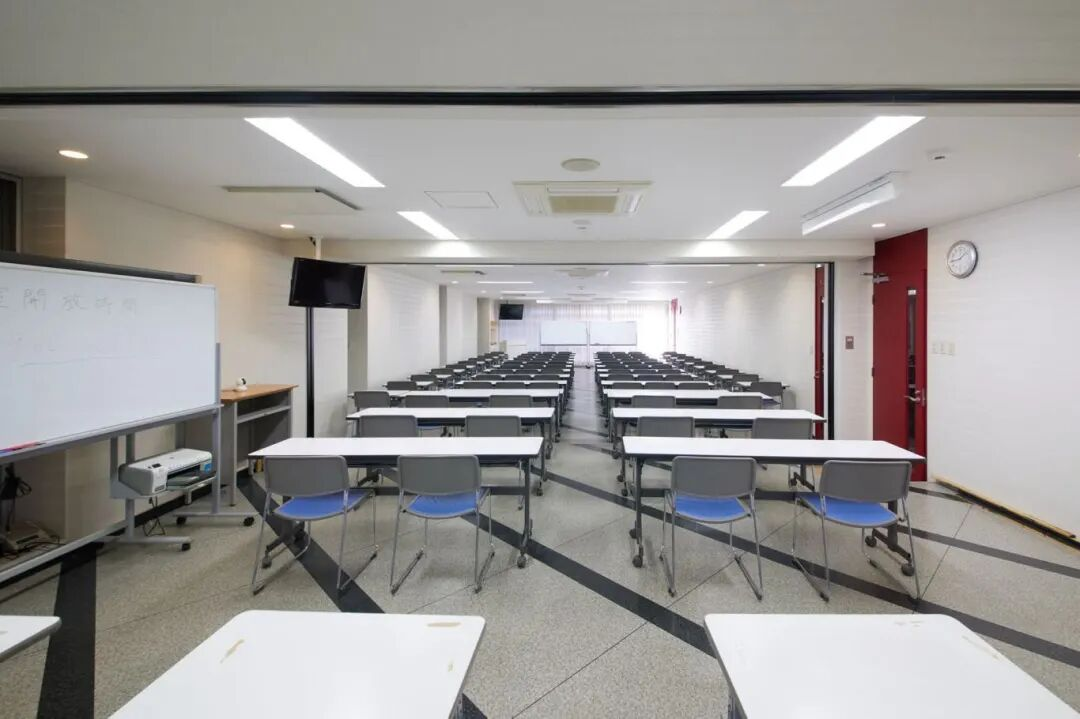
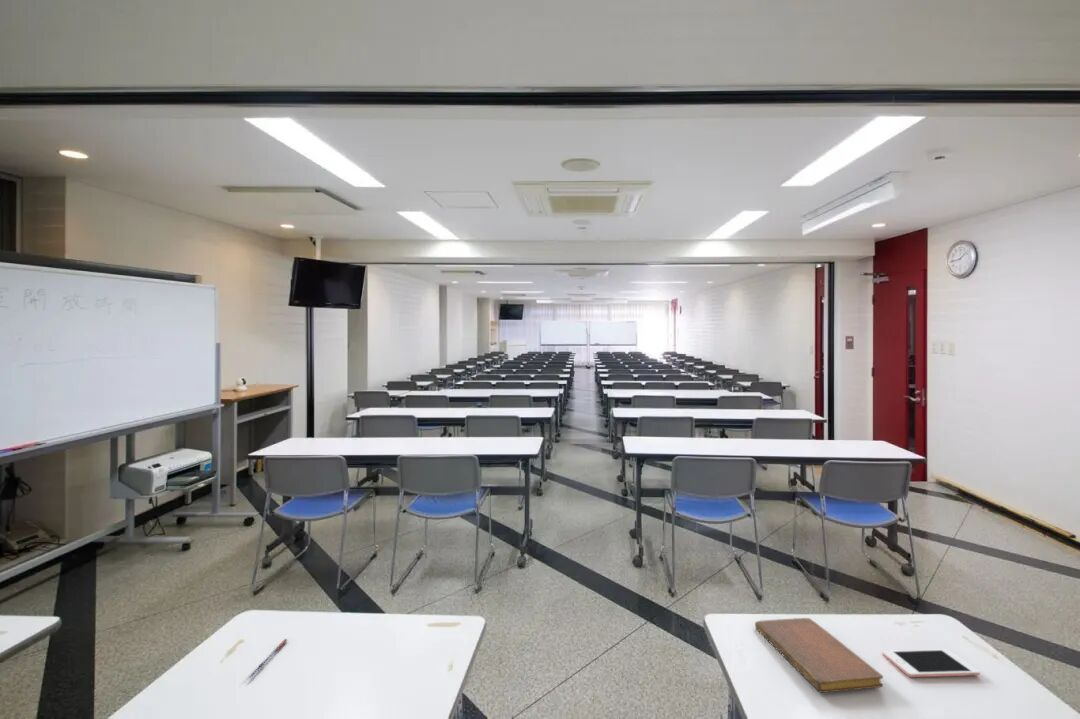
+ cell phone (929, 662)
+ pen (268, 657)
+ notebook (813, 650)
